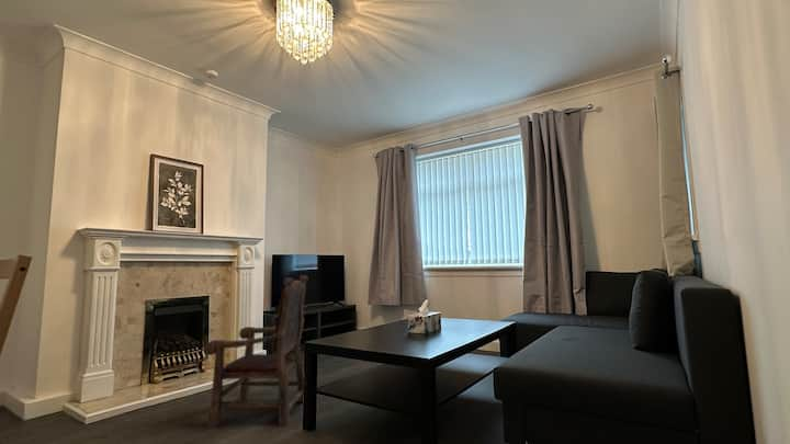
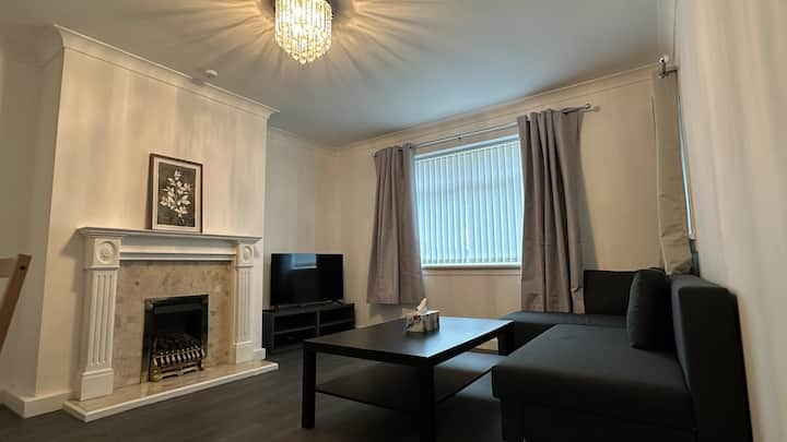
- armchair (262, 341)
